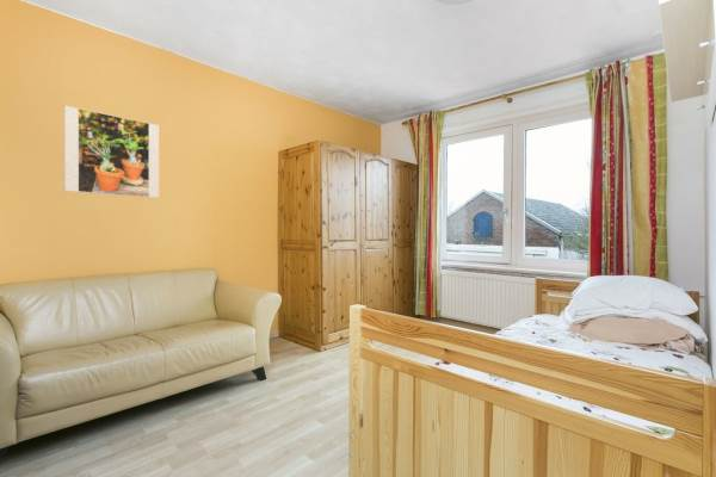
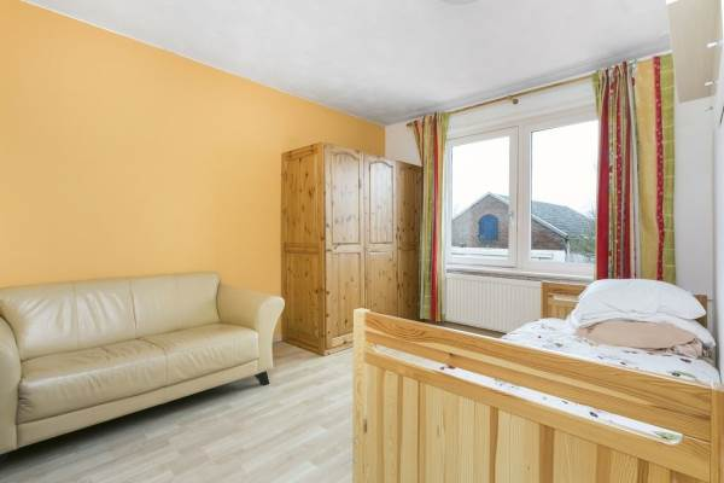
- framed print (115, 155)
